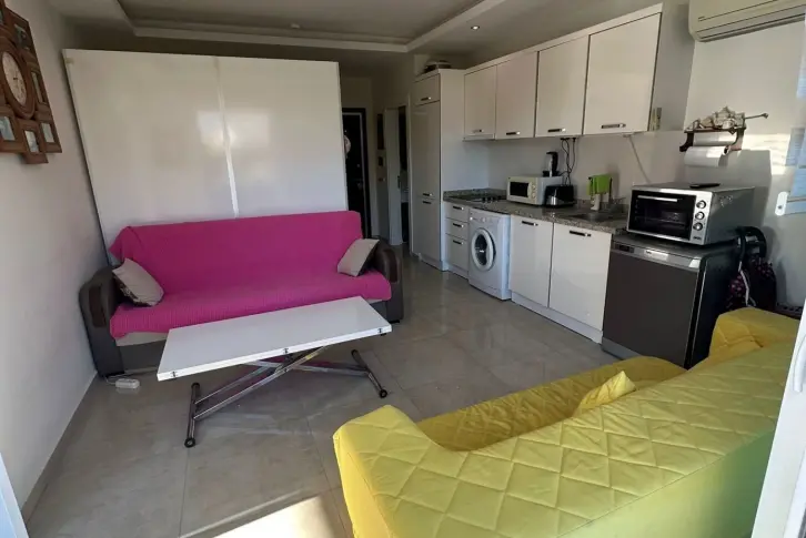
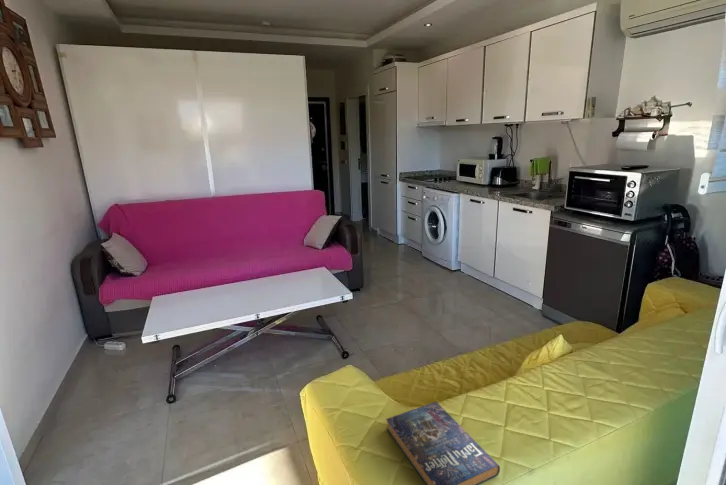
+ book (438, 444)
